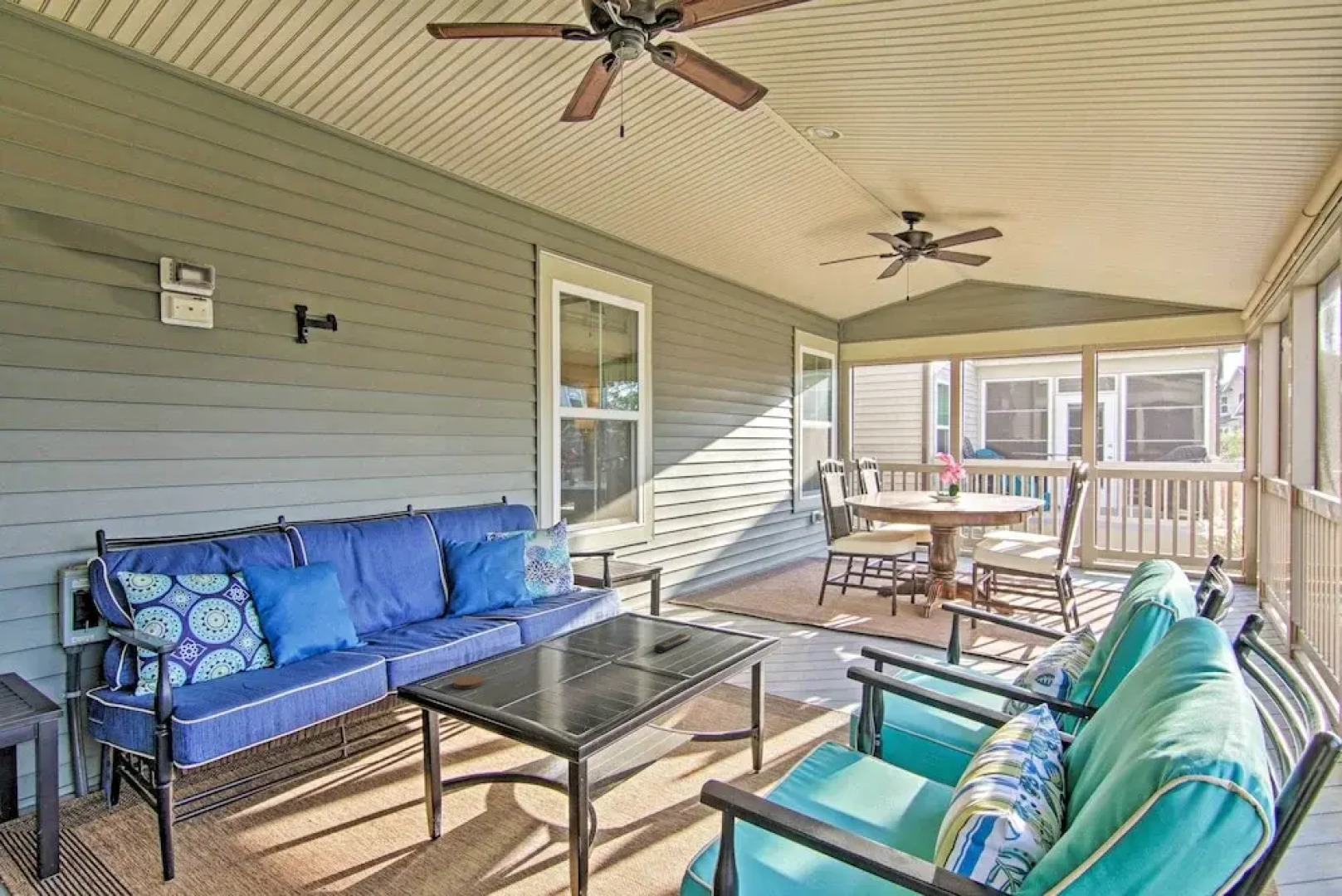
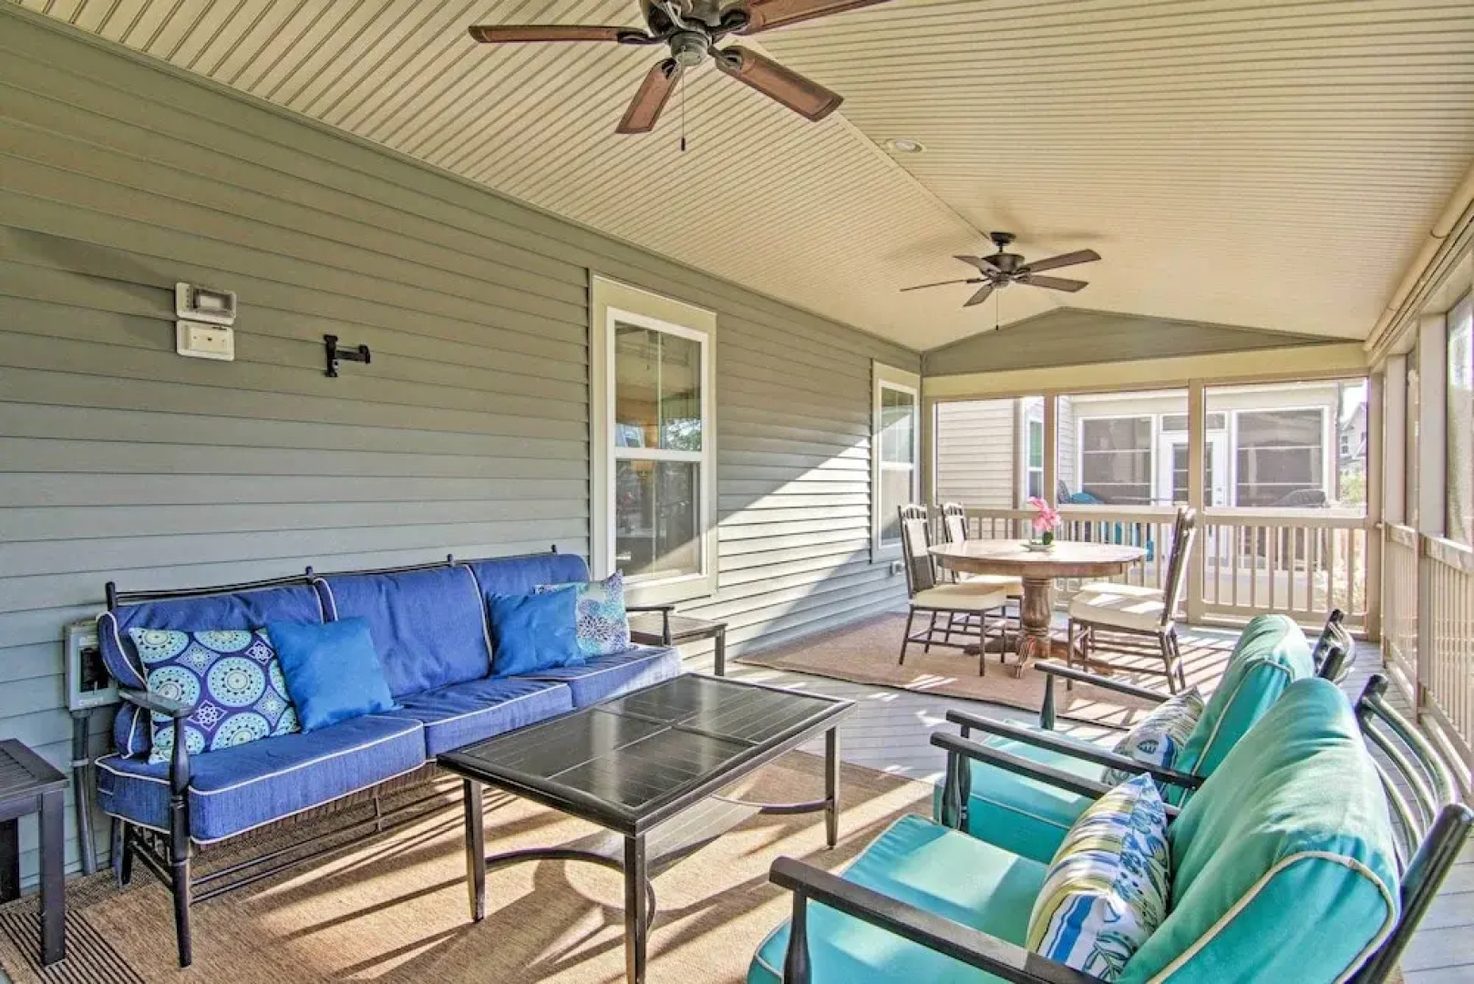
- remote control (673, 642)
- coaster (468, 681)
